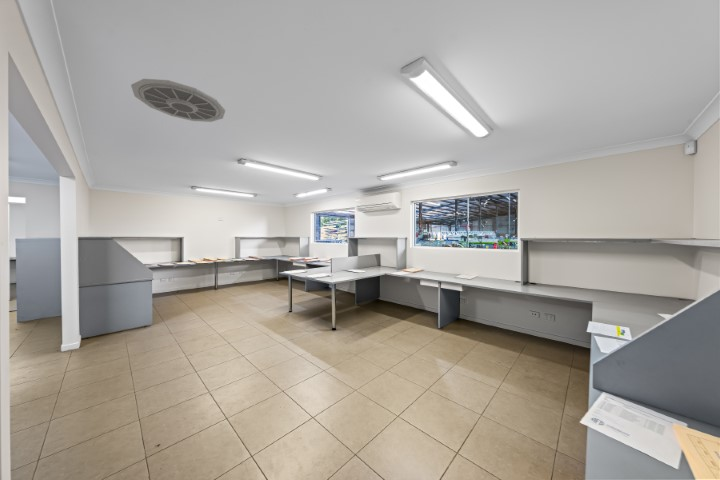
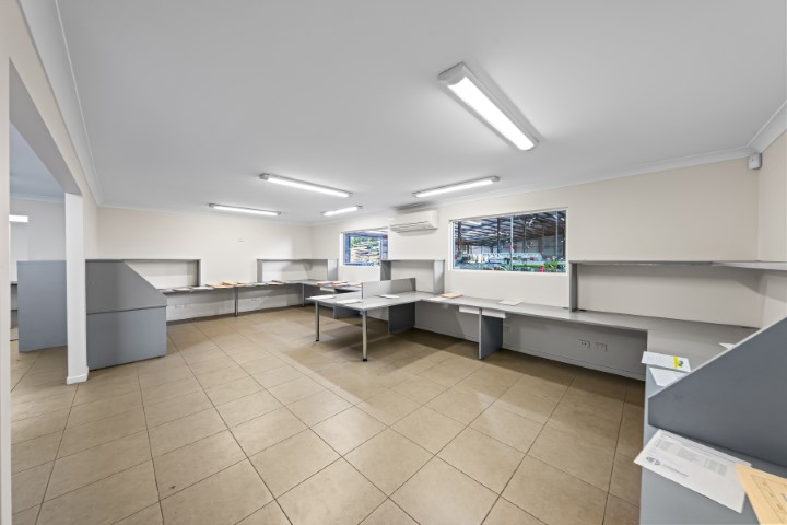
- ceiling vent (182, 105)
